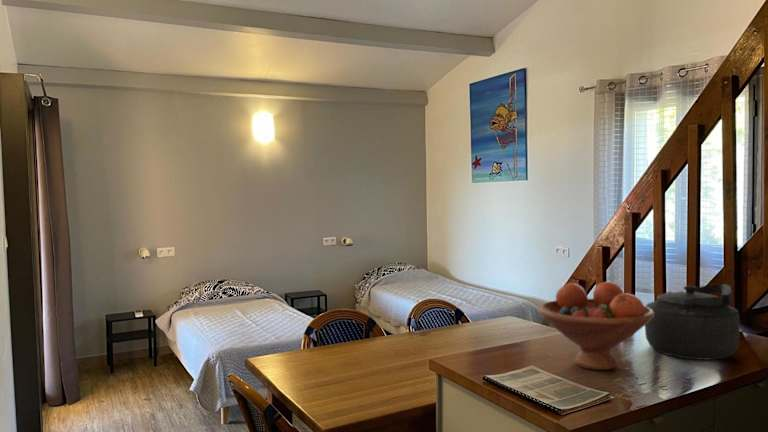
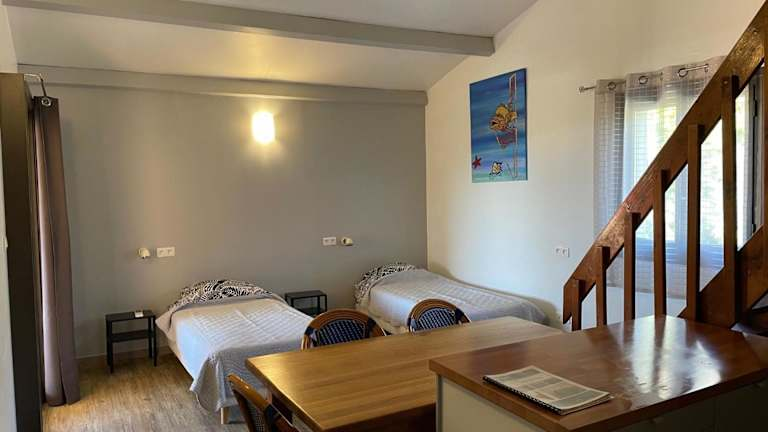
- kettle (692, 317)
- fruit bowl (594, 325)
